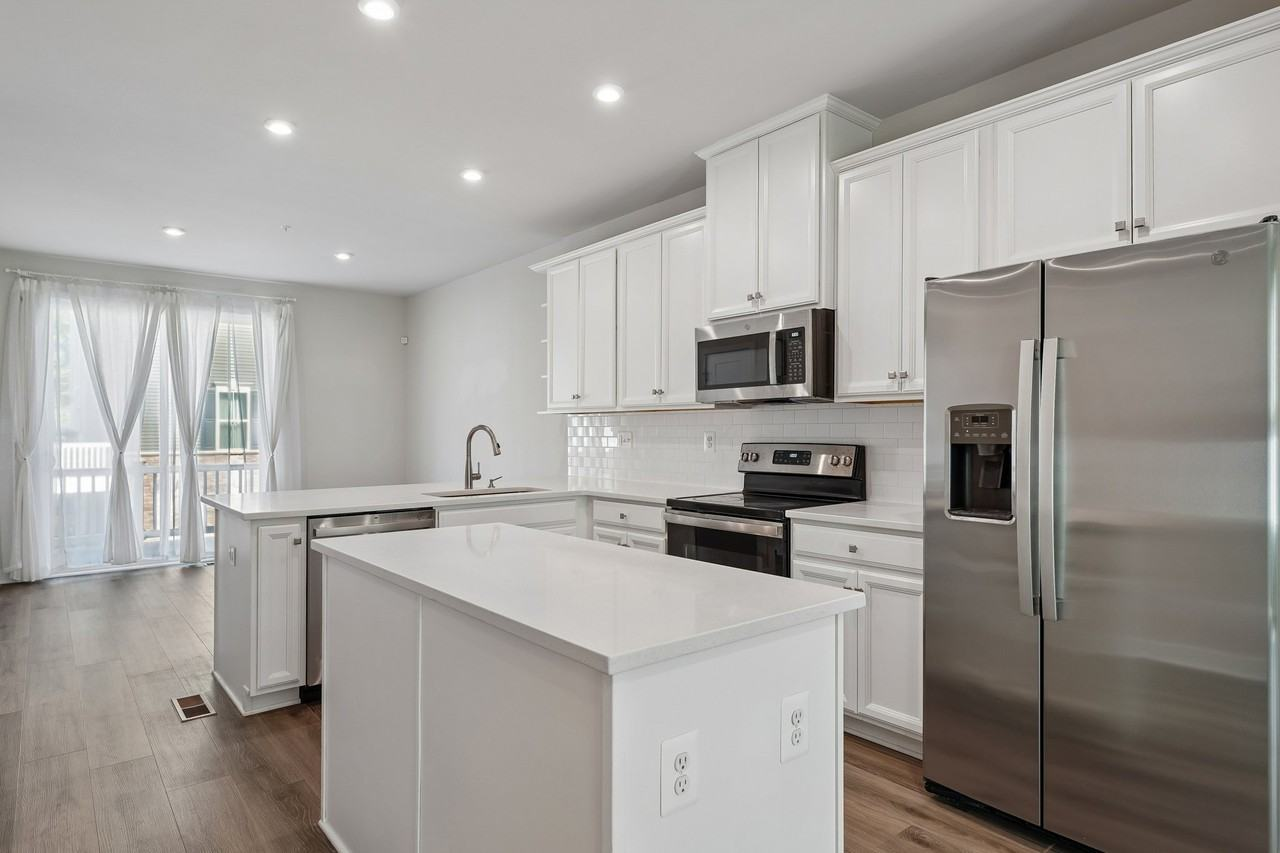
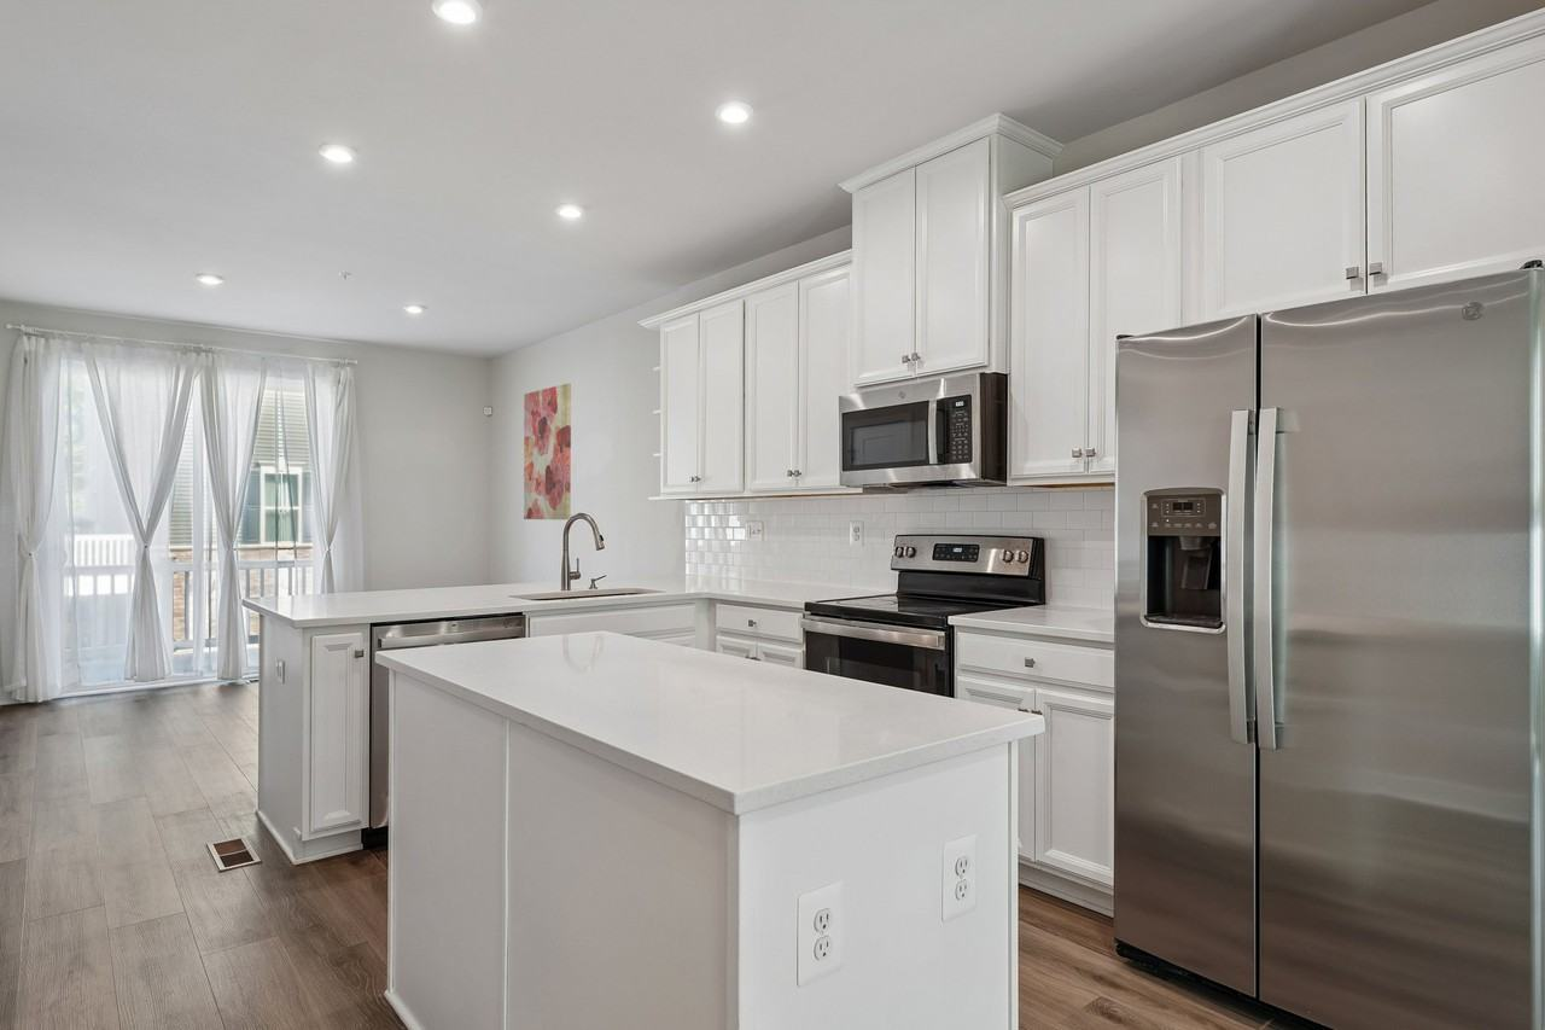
+ wall art (546, 454)
